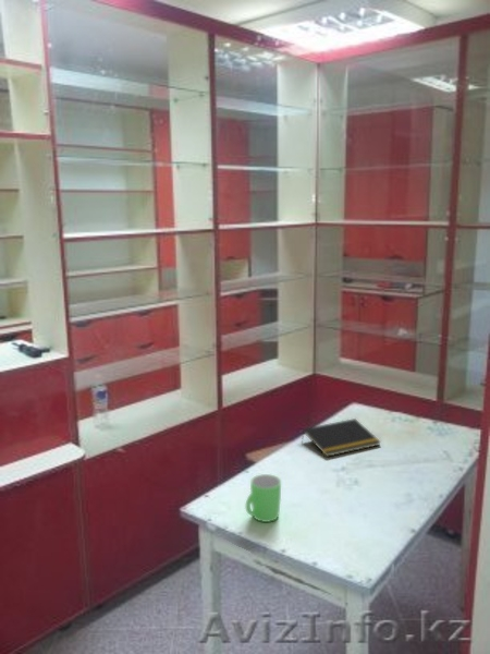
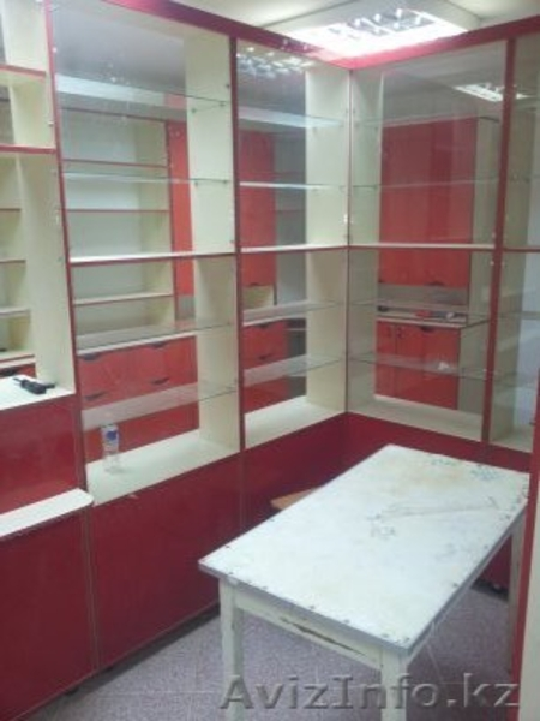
- mug (261, 500)
- notepad (341, 436)
